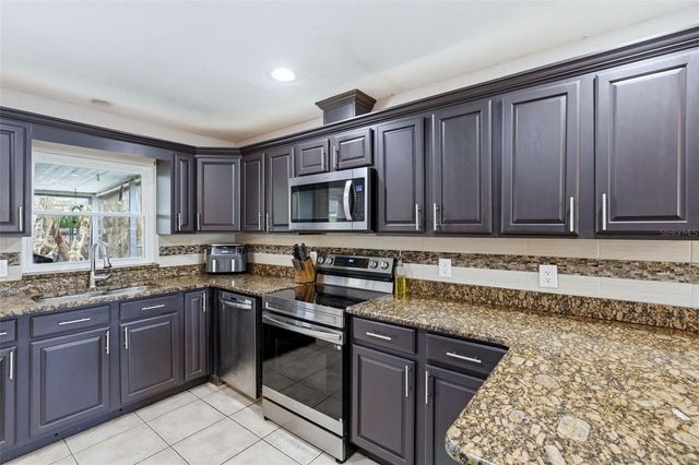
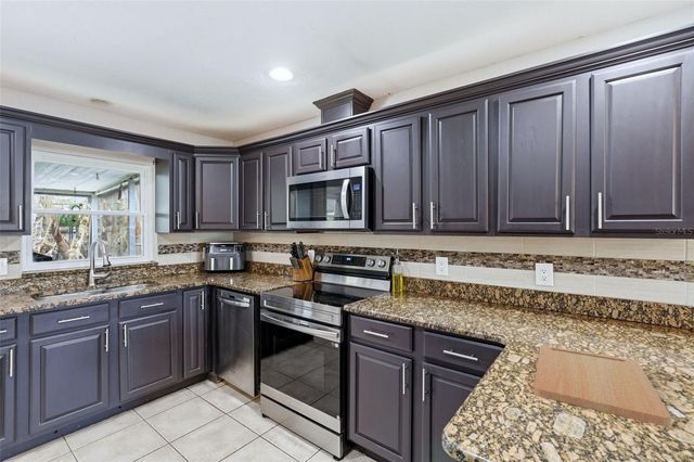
+ cutting board (590, 375)
